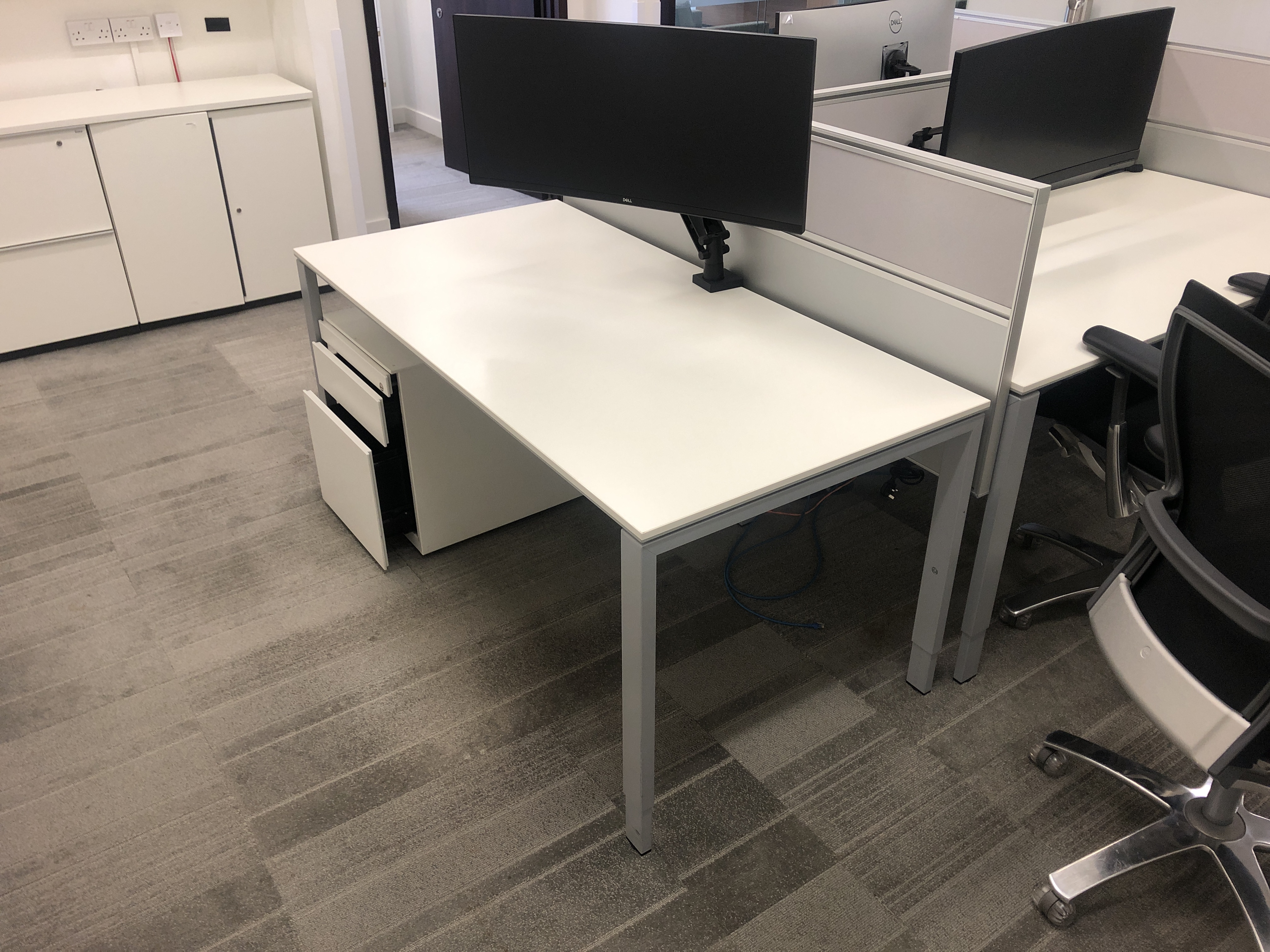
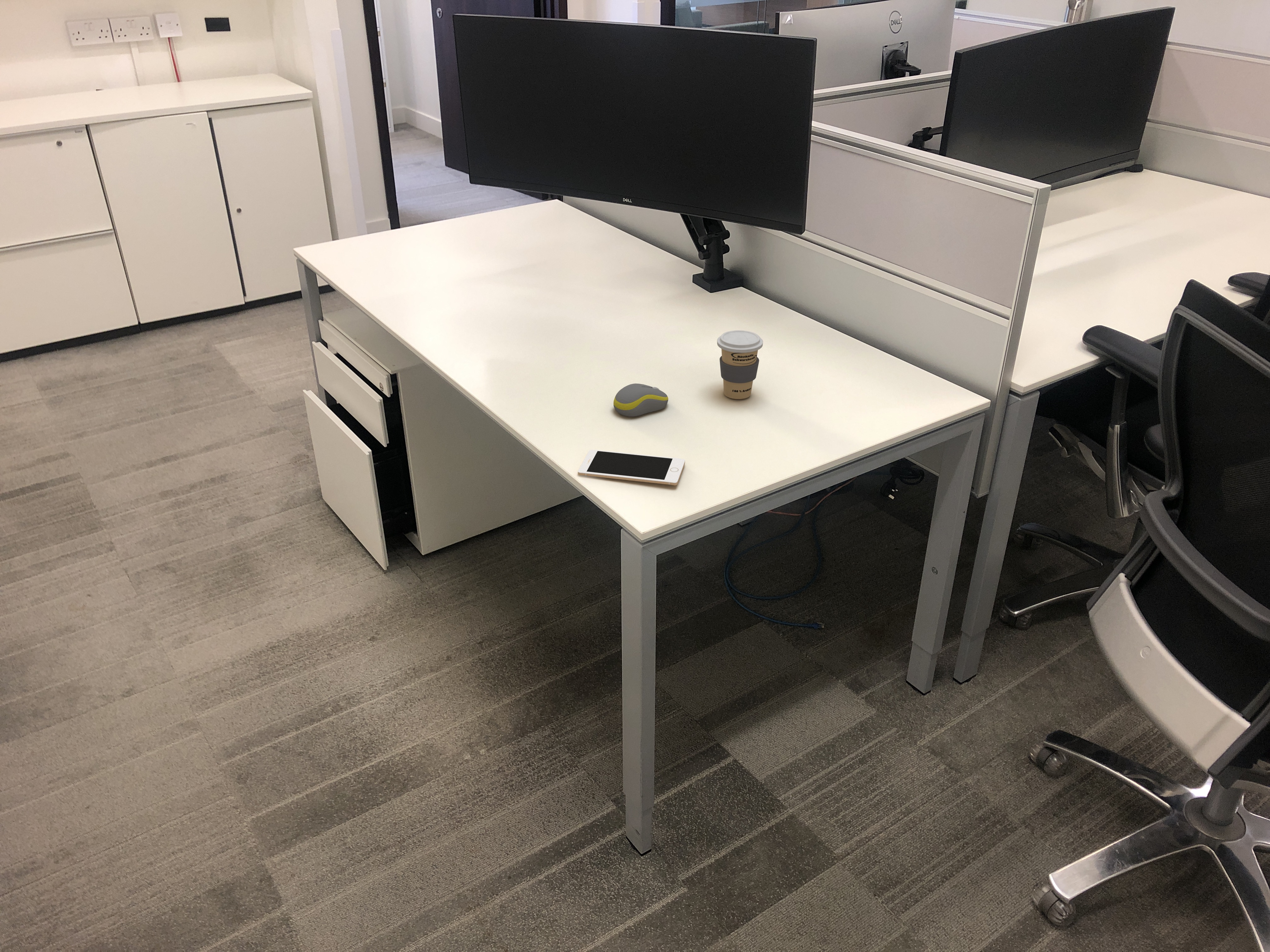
+ coffee cup (739, 366)
+ computer mouse (641, 396)
+ cell phone (632, 467)
